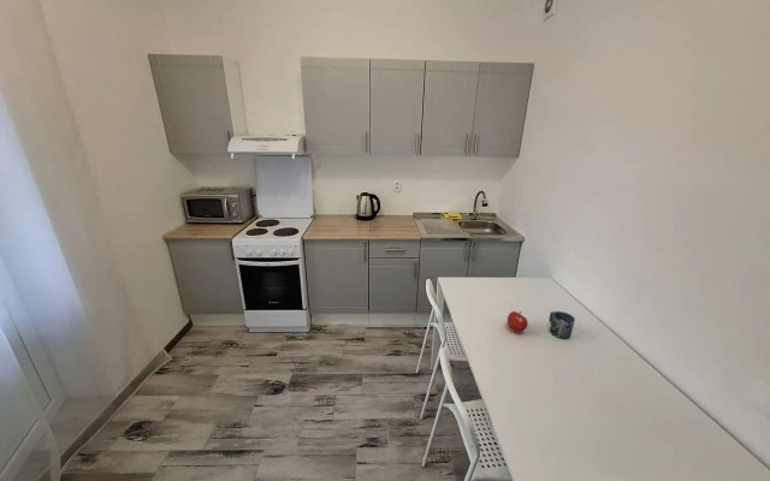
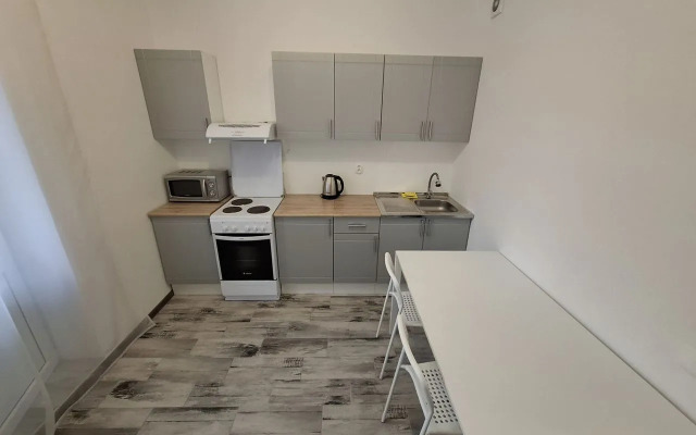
- fruit (516, 320)
- cup (559, 322)
